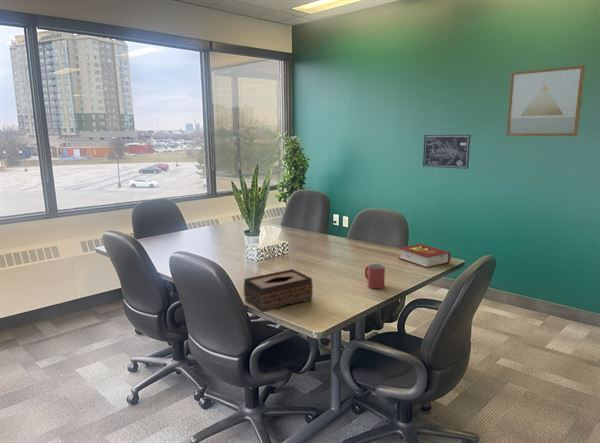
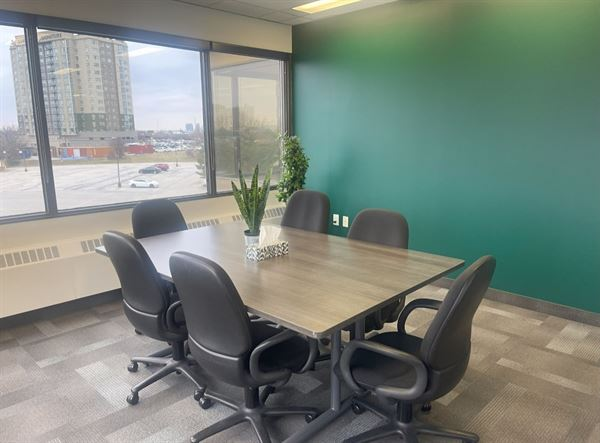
- wall art (445, 151)
- book (423, 255)
- mug (373, 275)
- wall art (543, 103)
- tissue box (278, 289)
